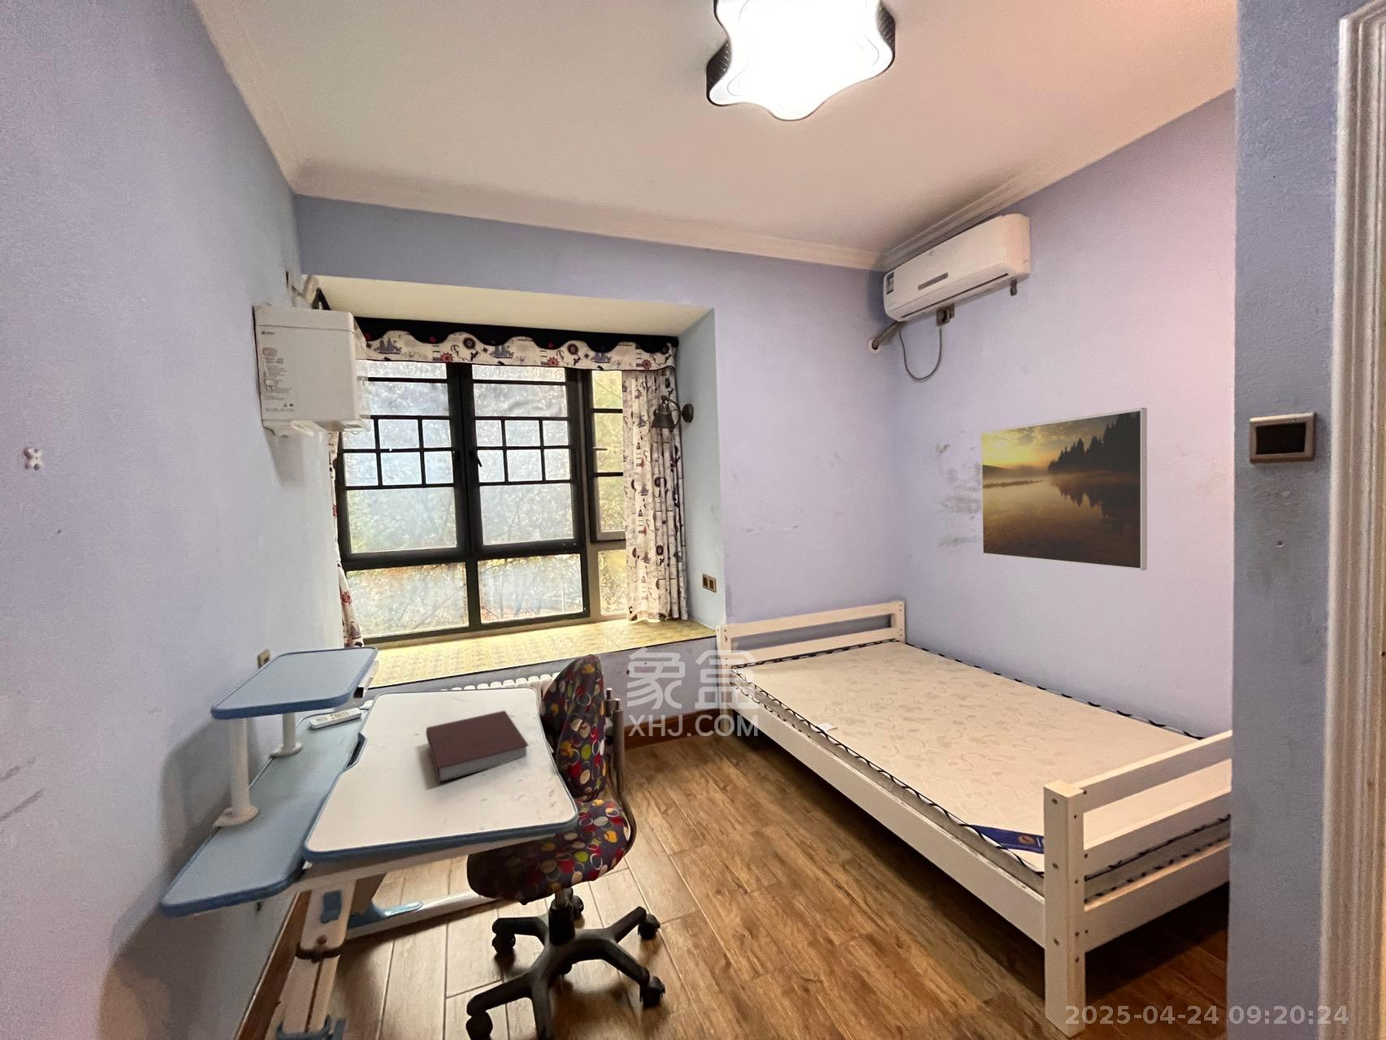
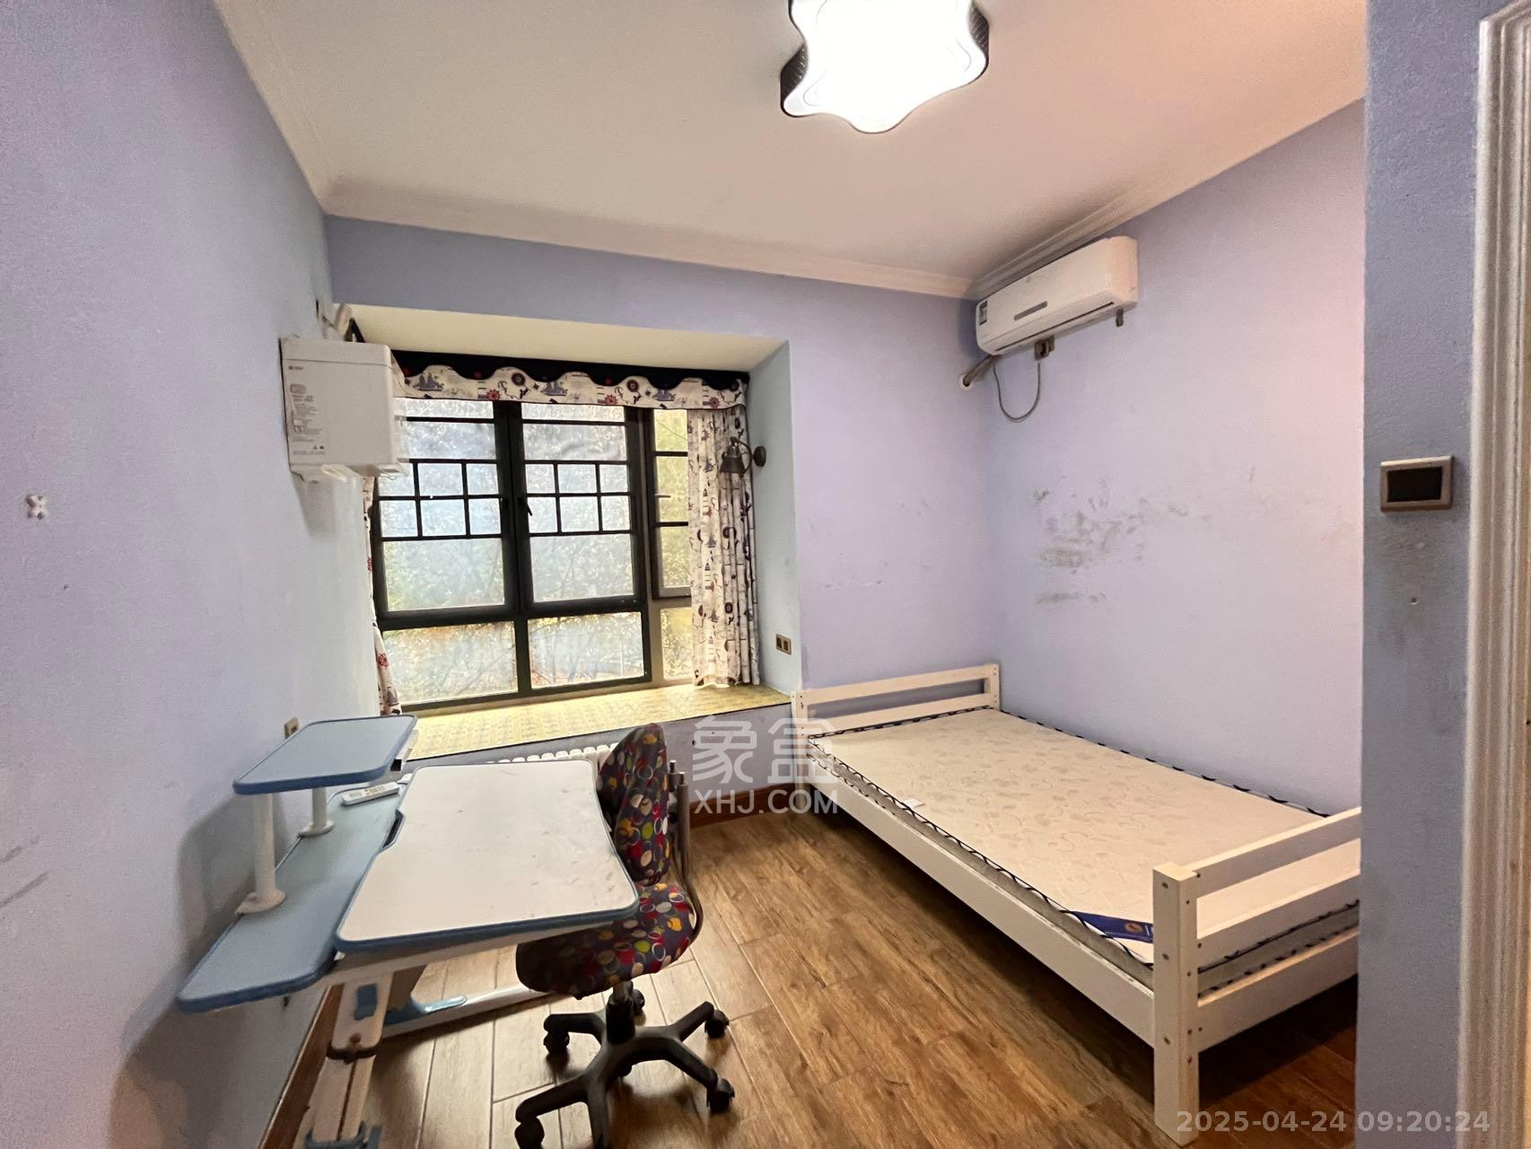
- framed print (1053, 492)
- notebook (475, 742)
